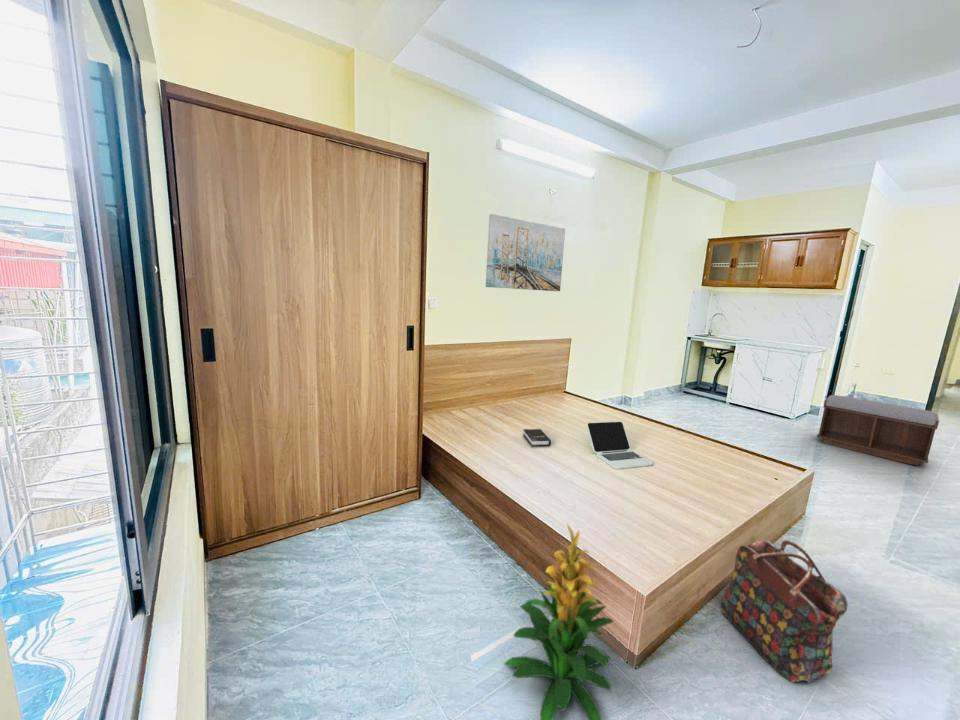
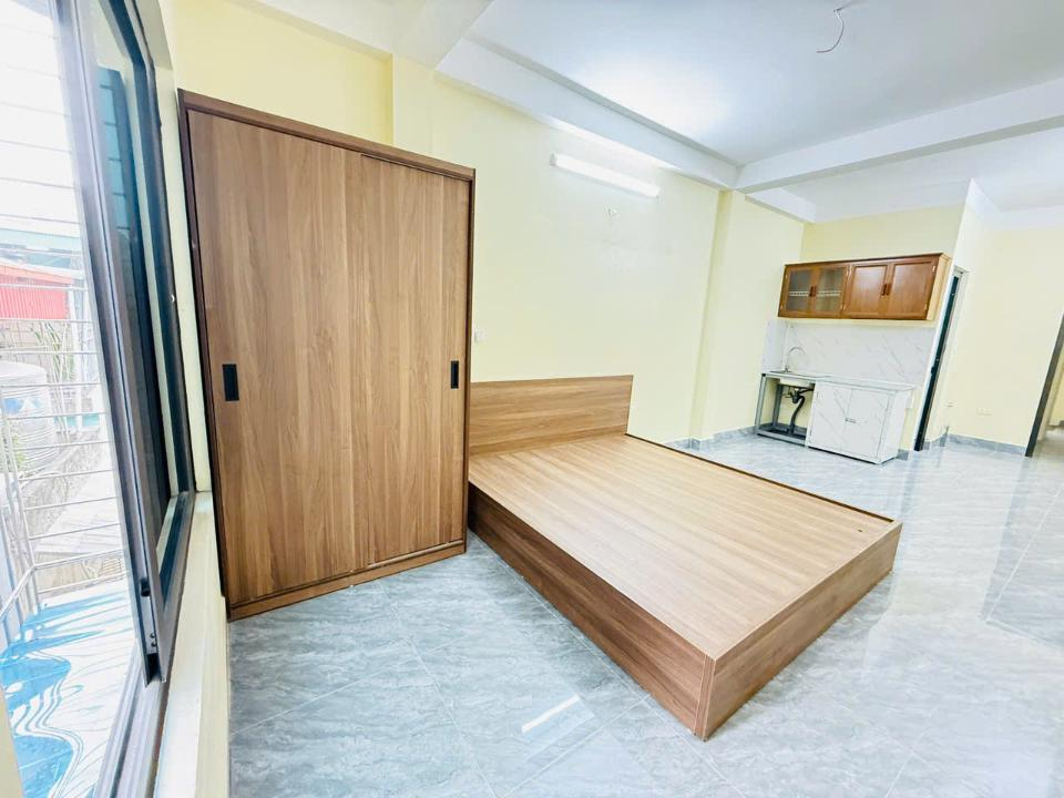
- wall art (527, 256)
- bench (874, 427)
- laptop (618, 442)
- backpack (782, 595)
- hardback book (536, 437)
- indoor plant (568, 606)
